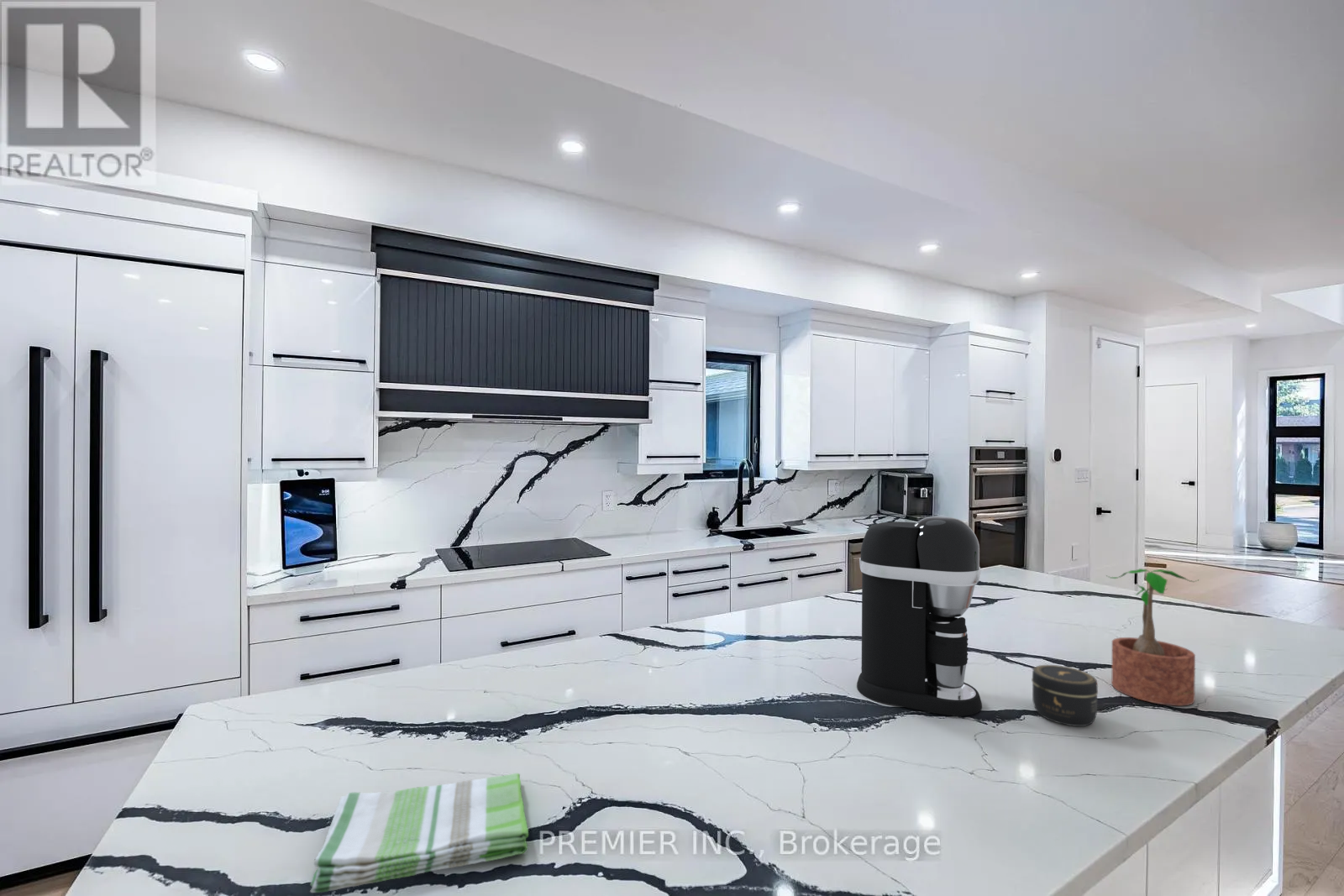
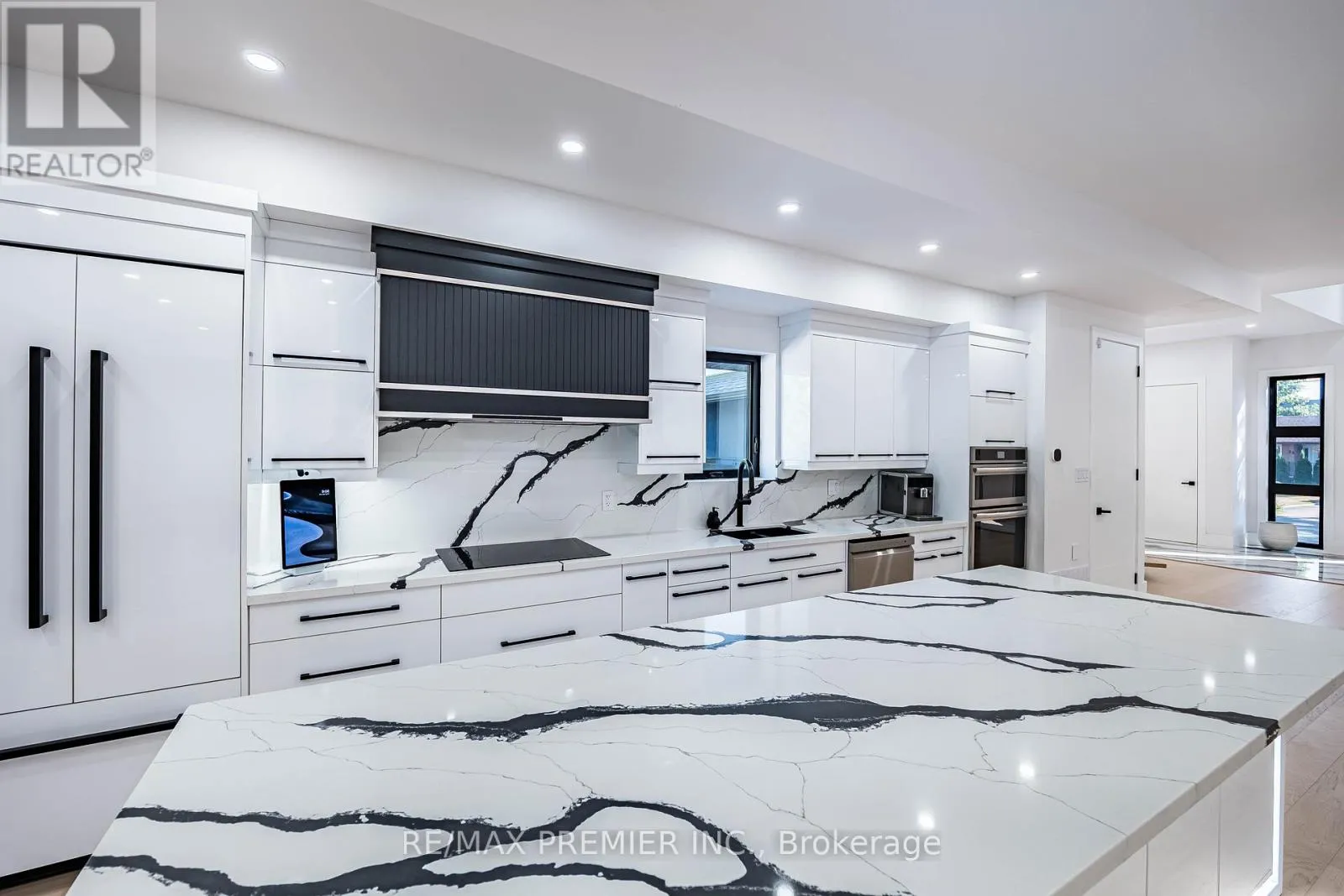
- dish towel (429, 817)
- coffee maker (917, 605)
- jar (1063, 694)
- potted plant (1151, 631)
